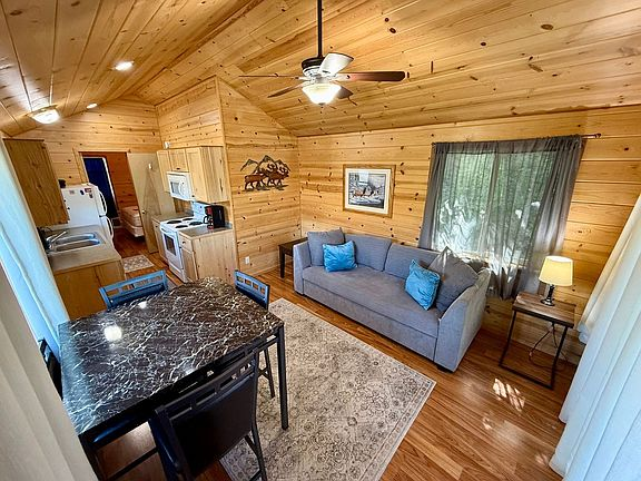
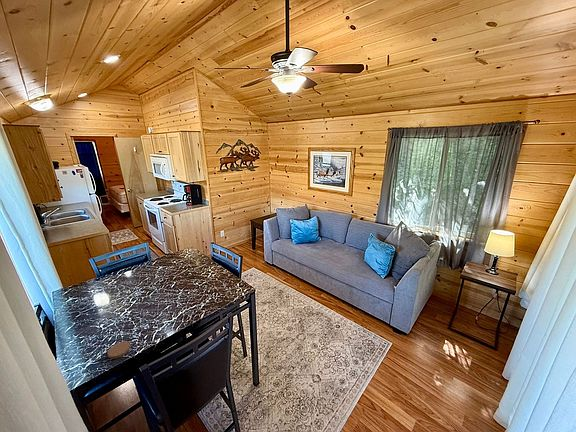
+ coaster (119, 349)
